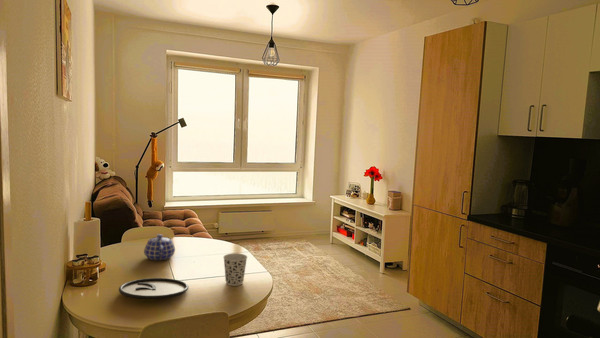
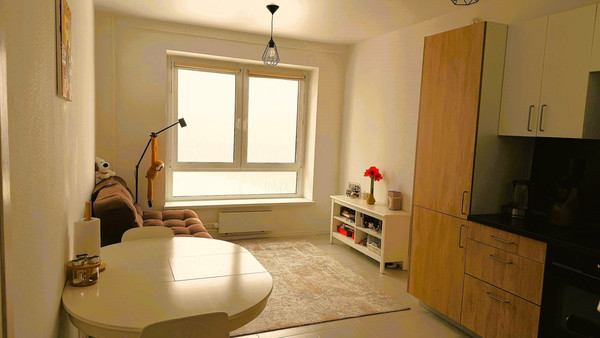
- cup (234, 269)
- plate (154, 287)
- teapot (159, 245)
